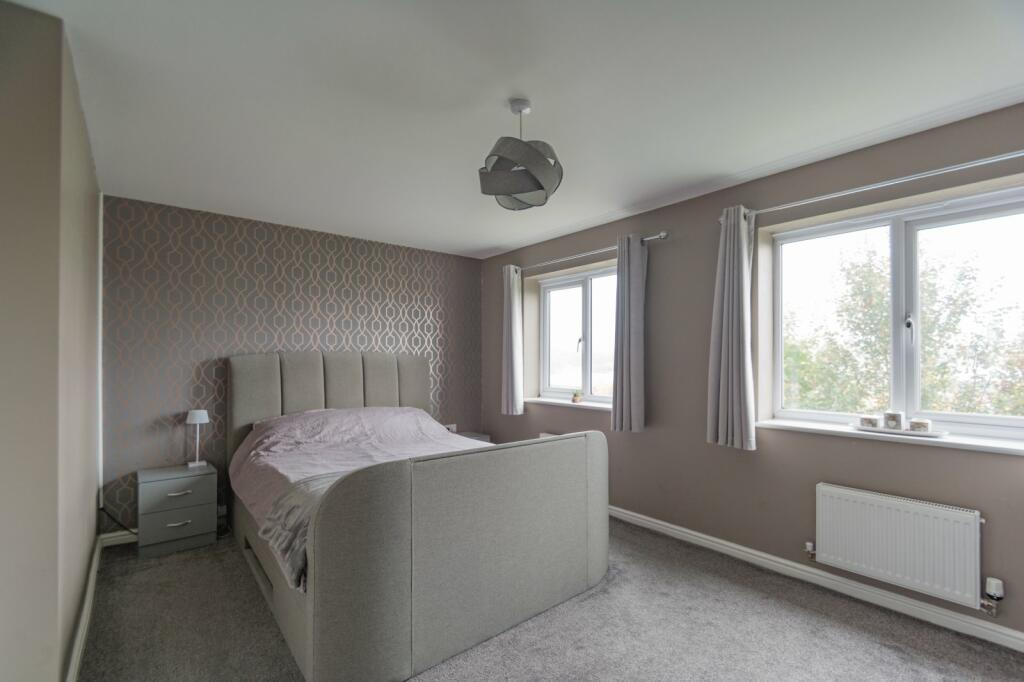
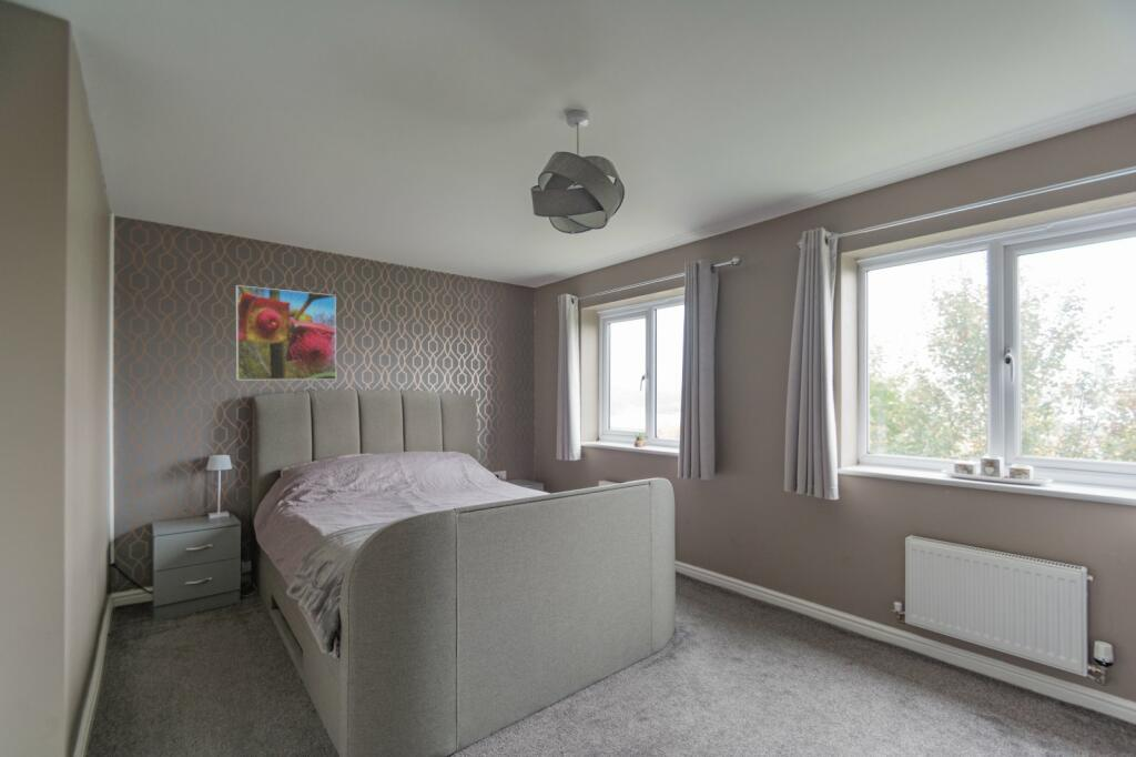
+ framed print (288, 335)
